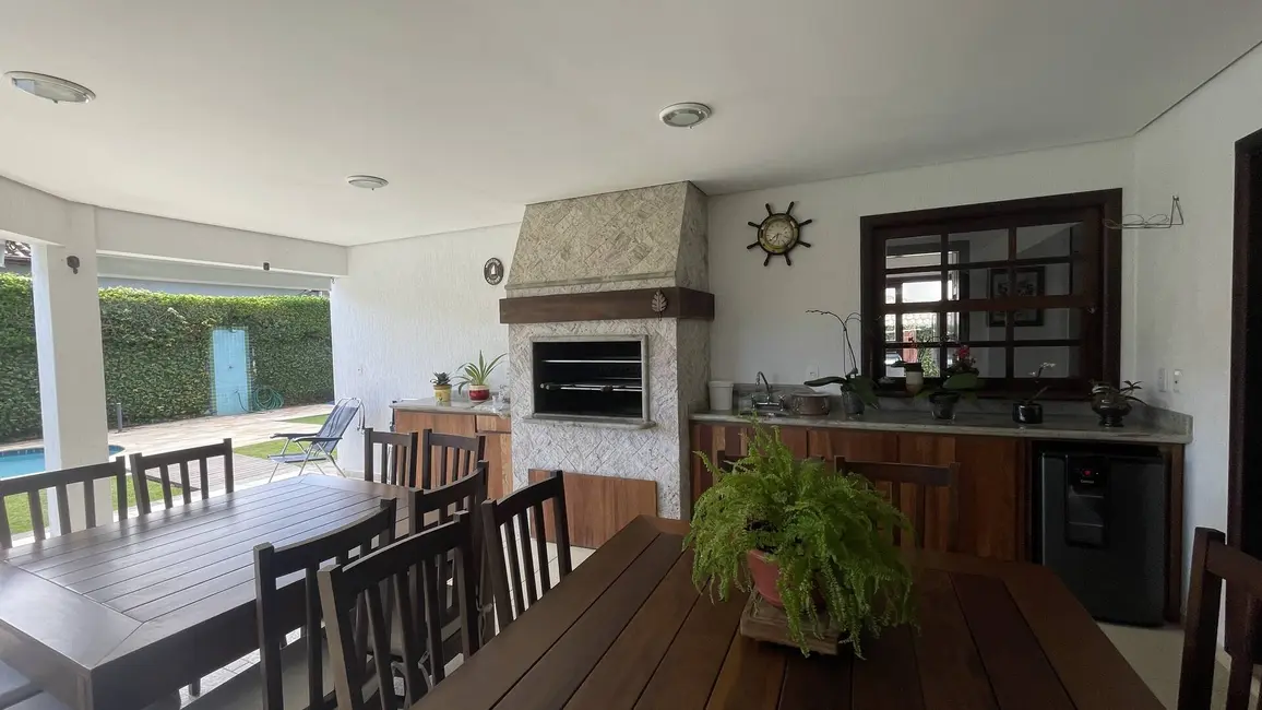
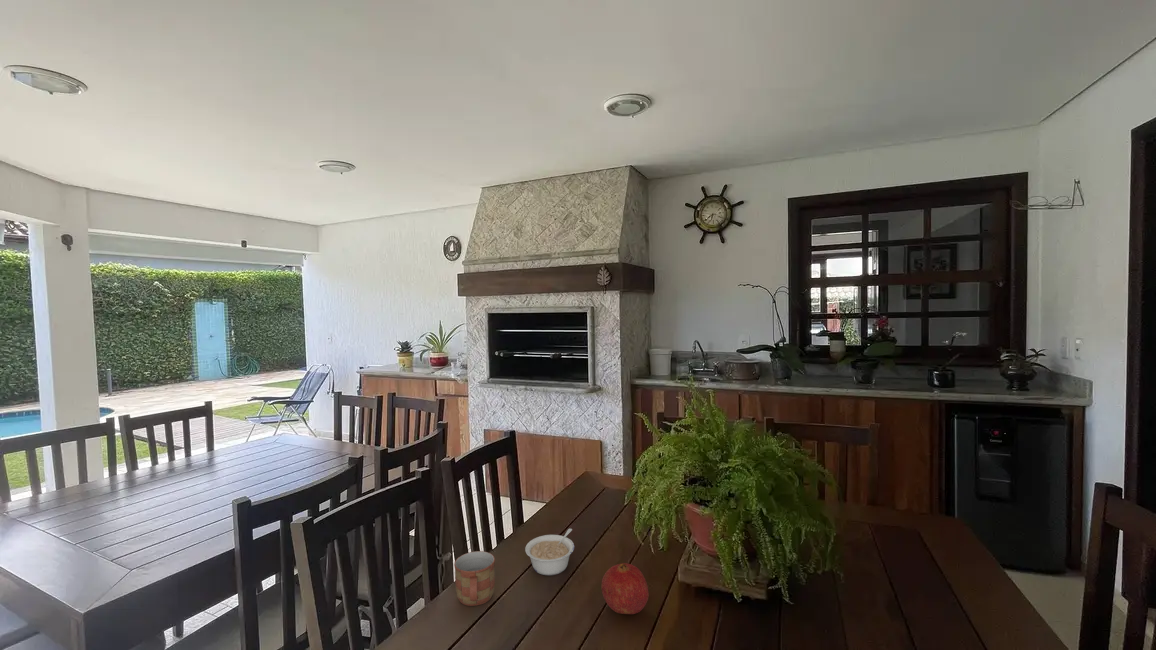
+ mug (474, 582)
+ fruit (625, 586)
+ legume (550, 553)
